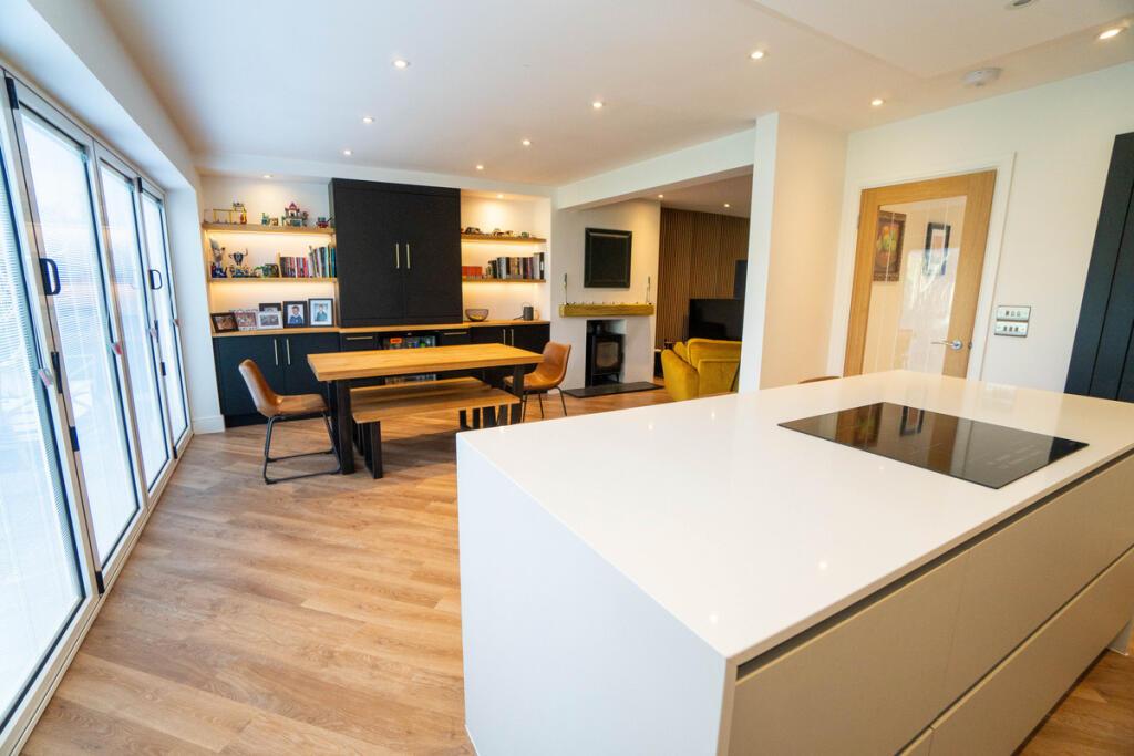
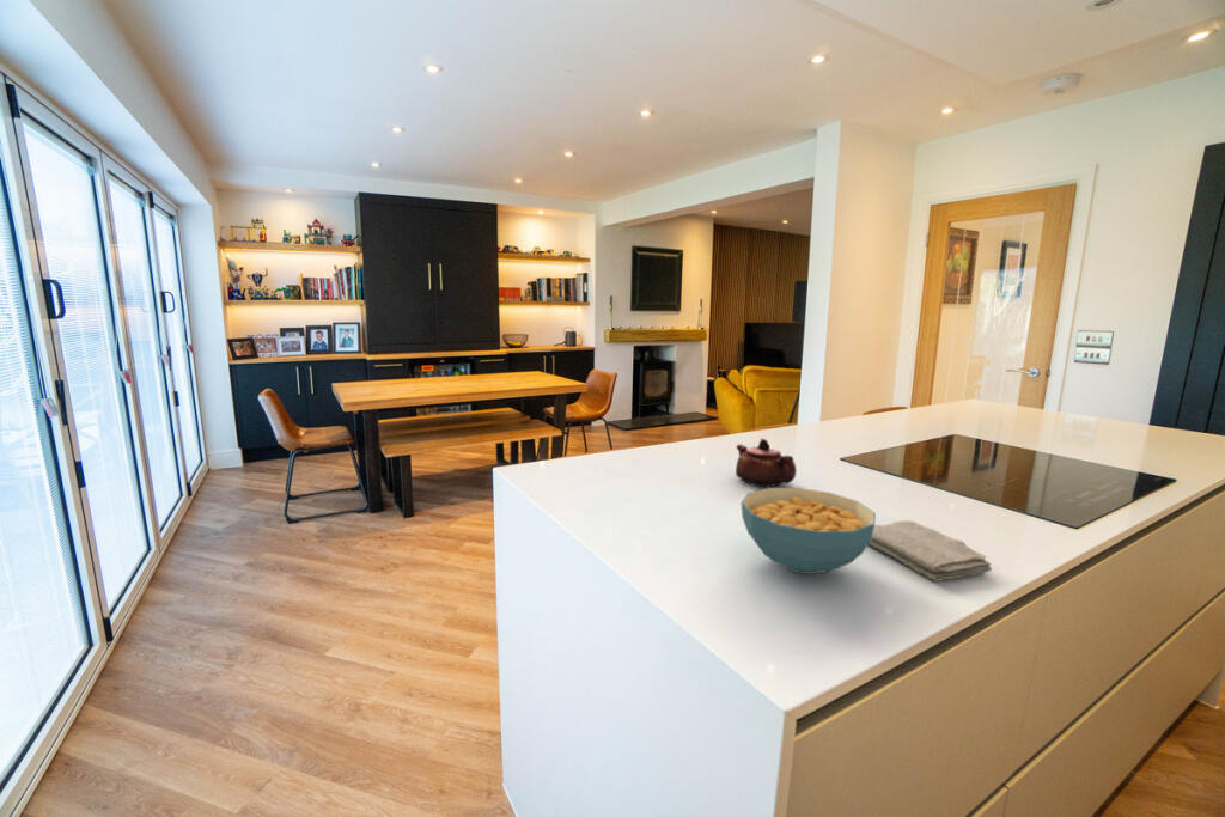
+ washcloth (919, 545)
+ cereal bowl (804, 536)
+ teapot (763, 461)
